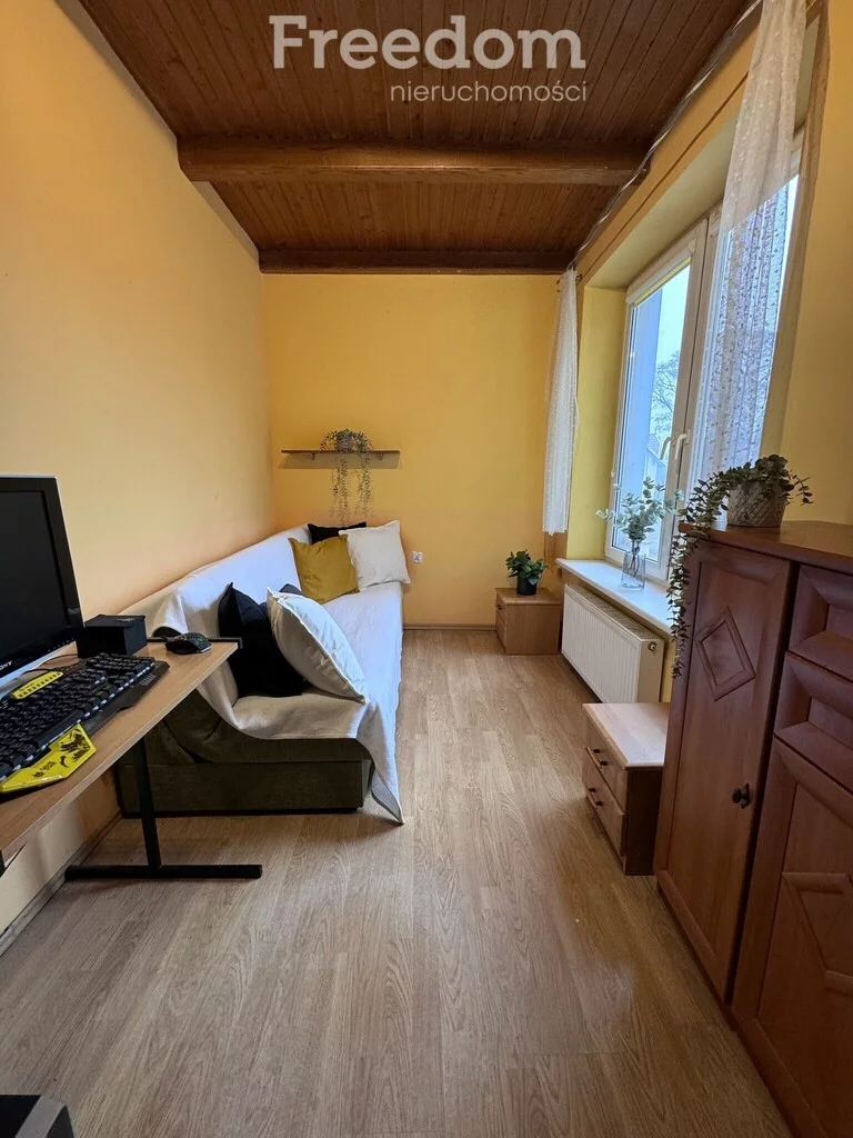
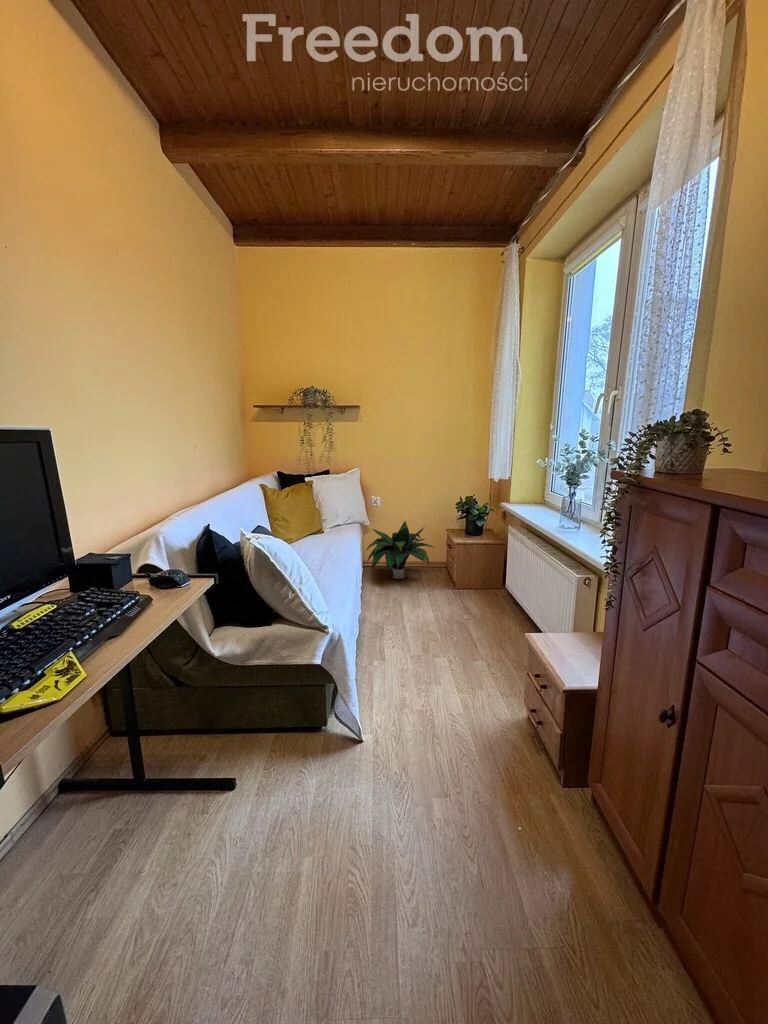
+ potted plant (401, 550)
